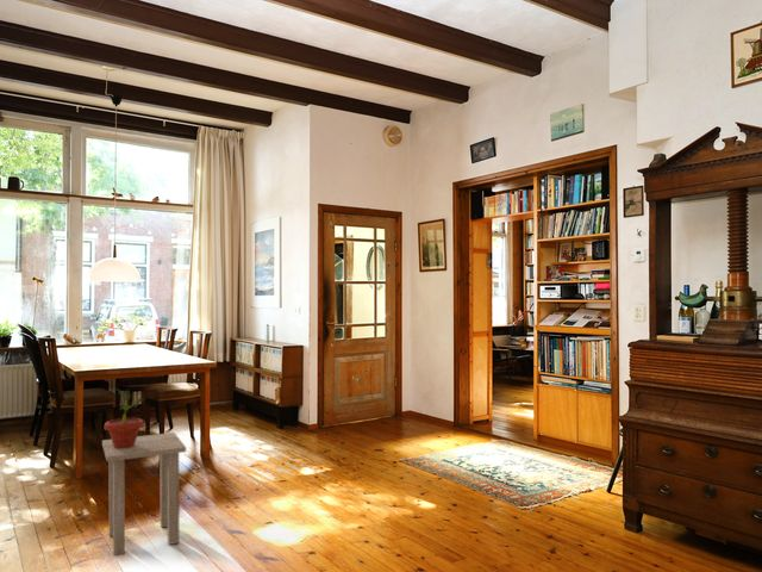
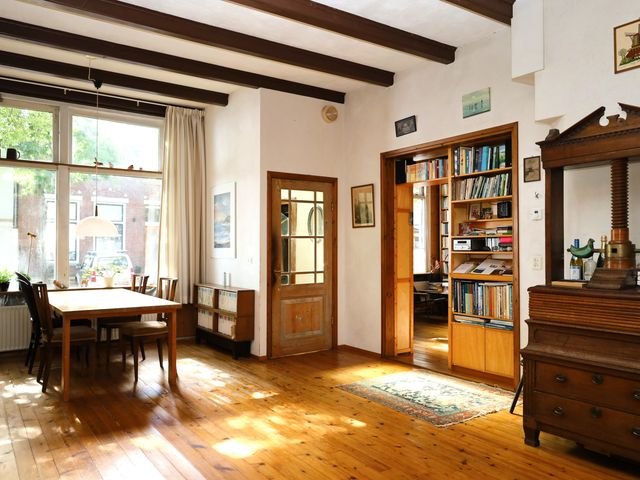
- side table (161, 490)
- potted plant (124, 416)
